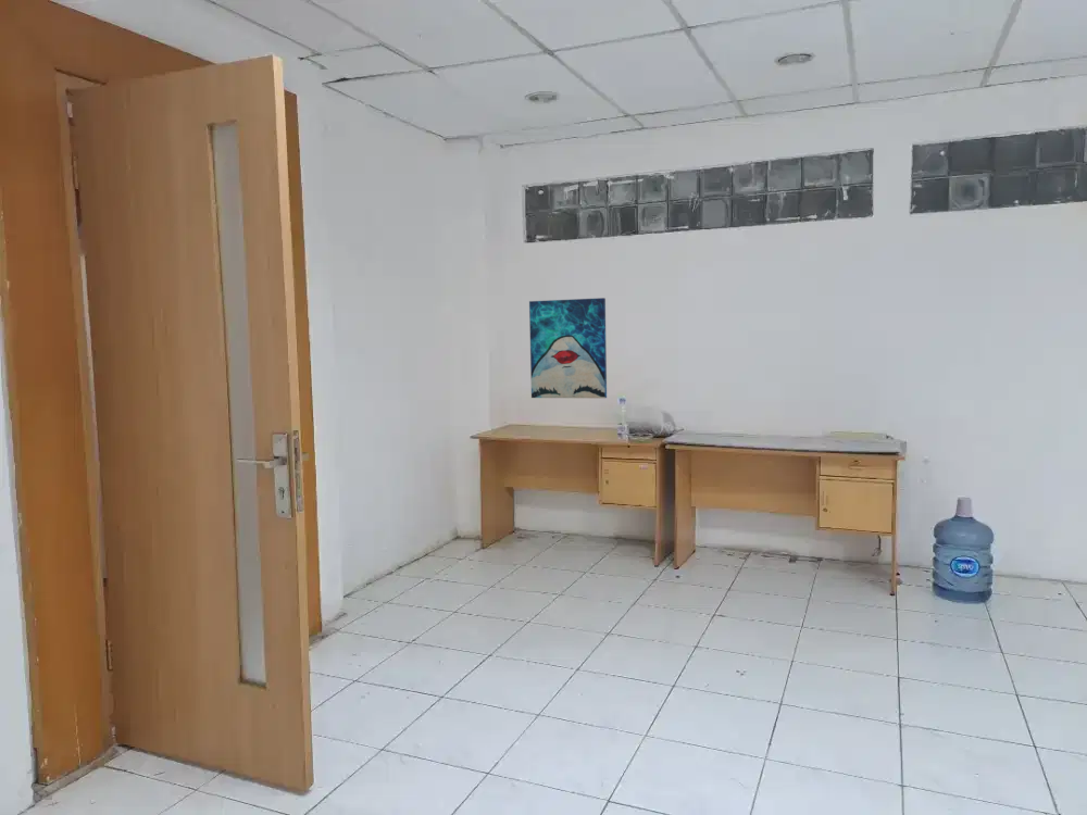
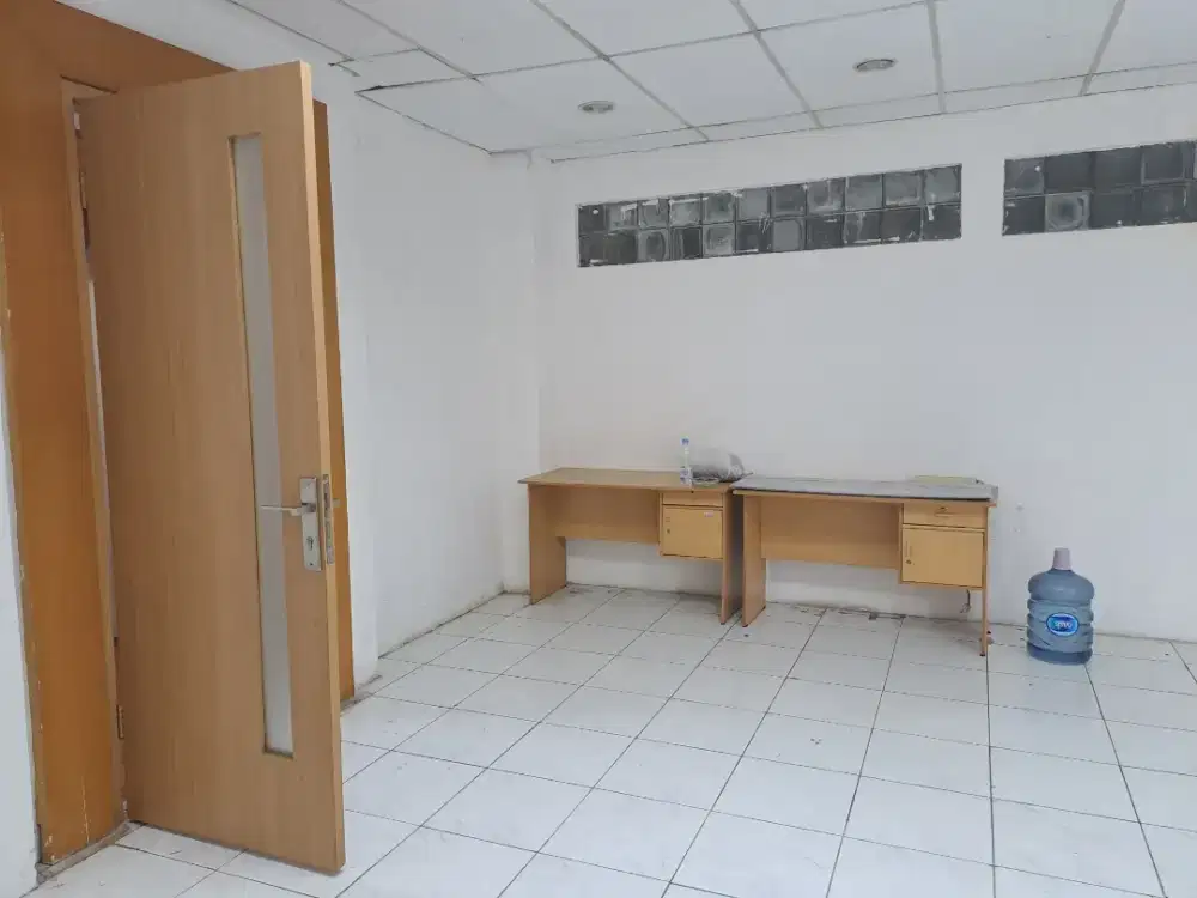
- wall art (567, 349)
